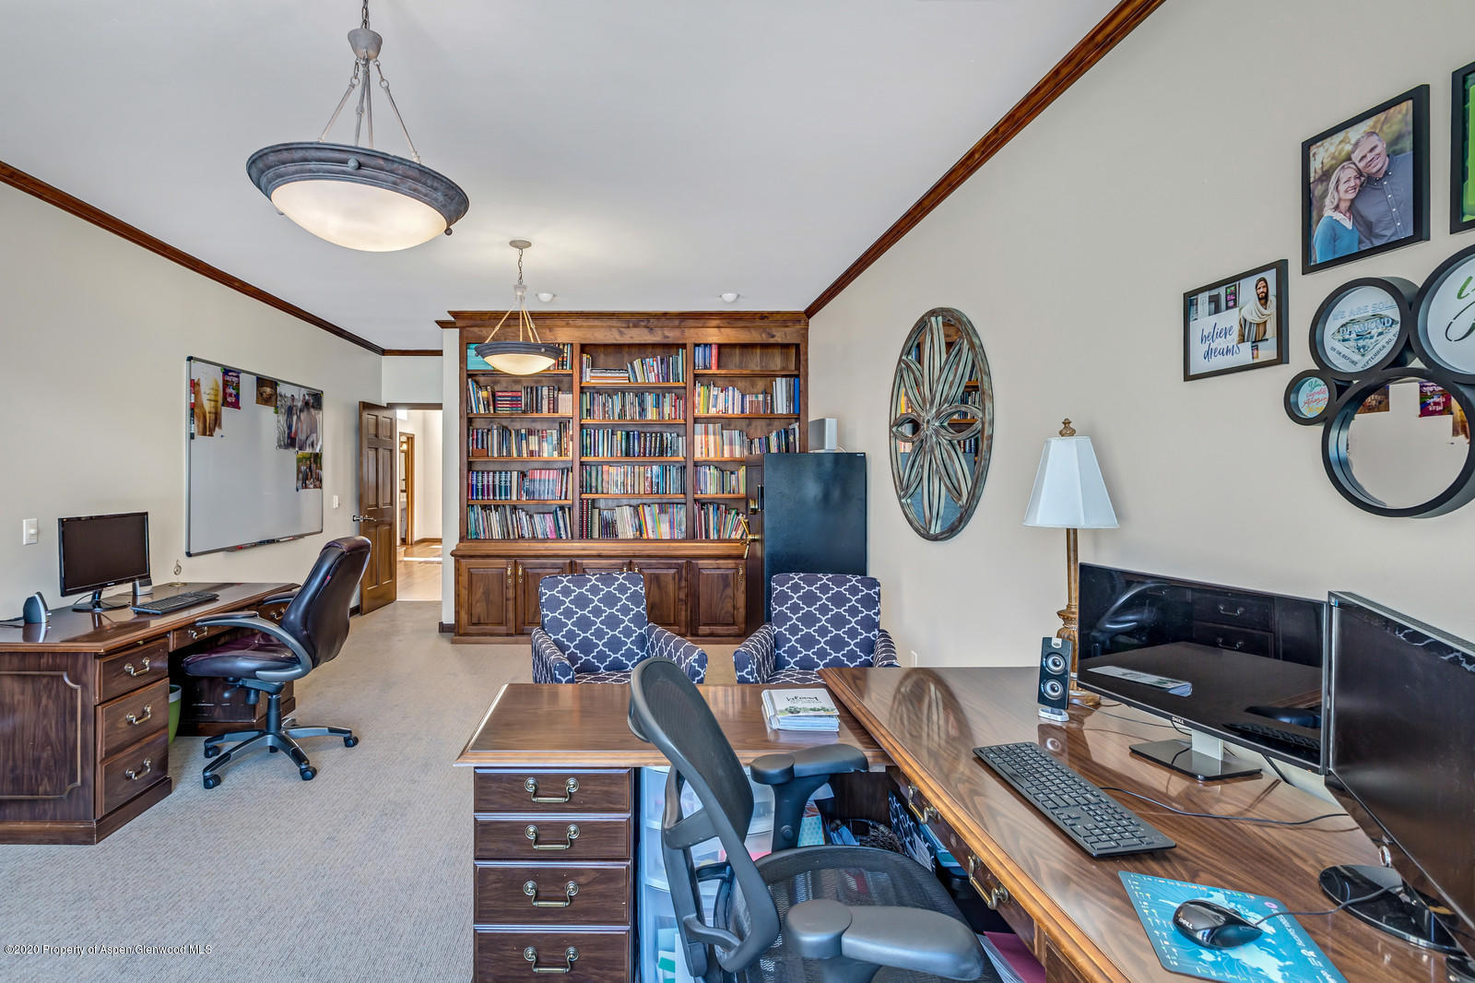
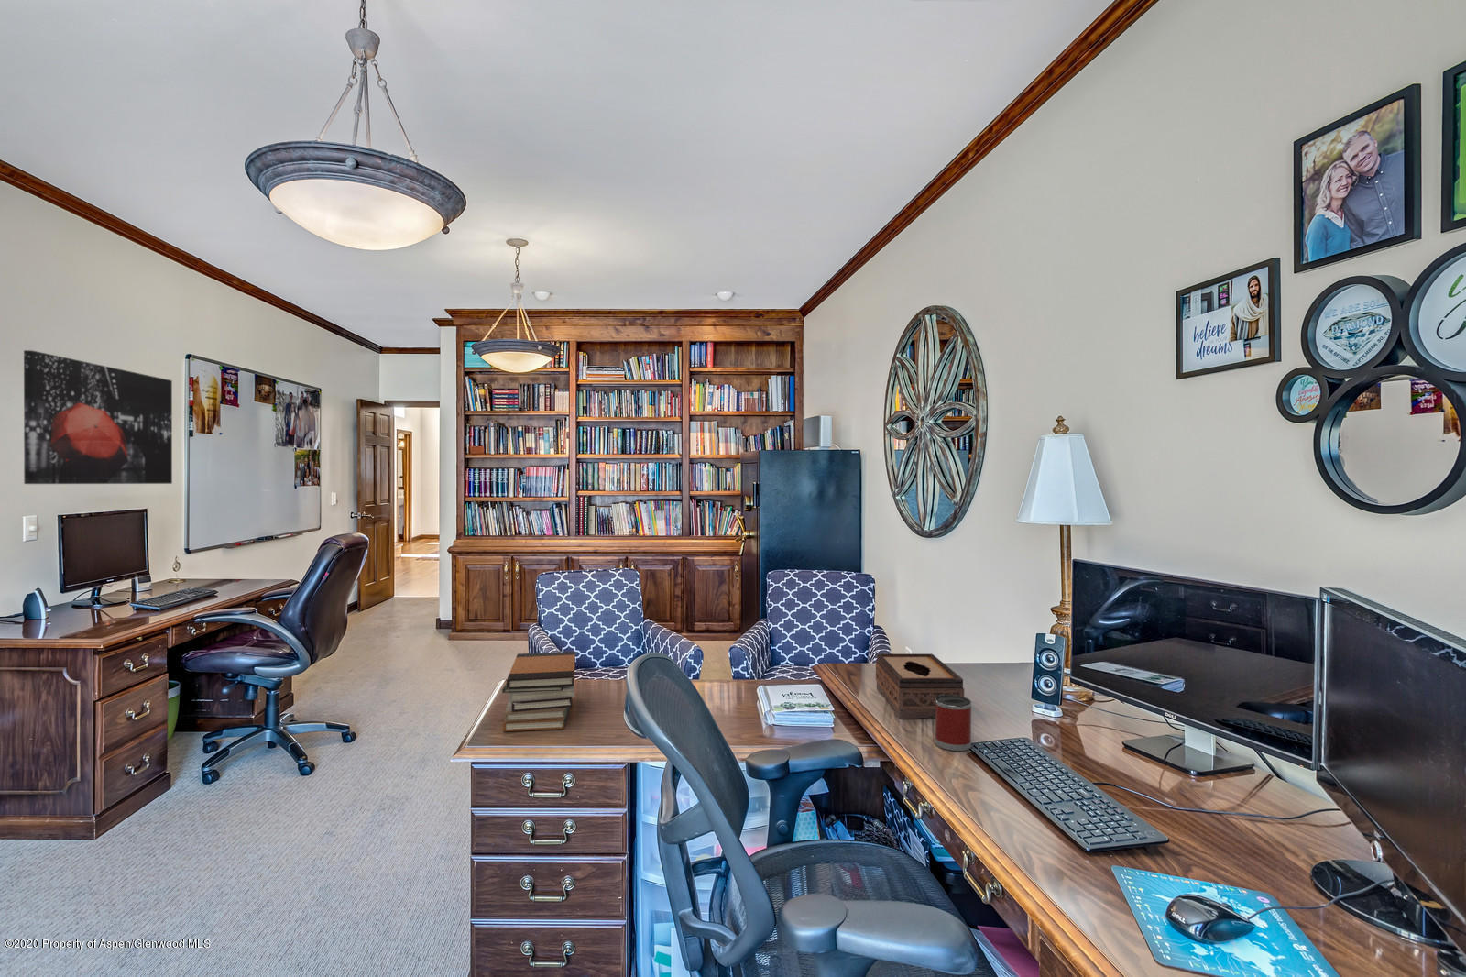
+ wall art (107, 425)
+ tissue box (917, 684)
+ book stack (542, 688)
+ mug (950, 720)
